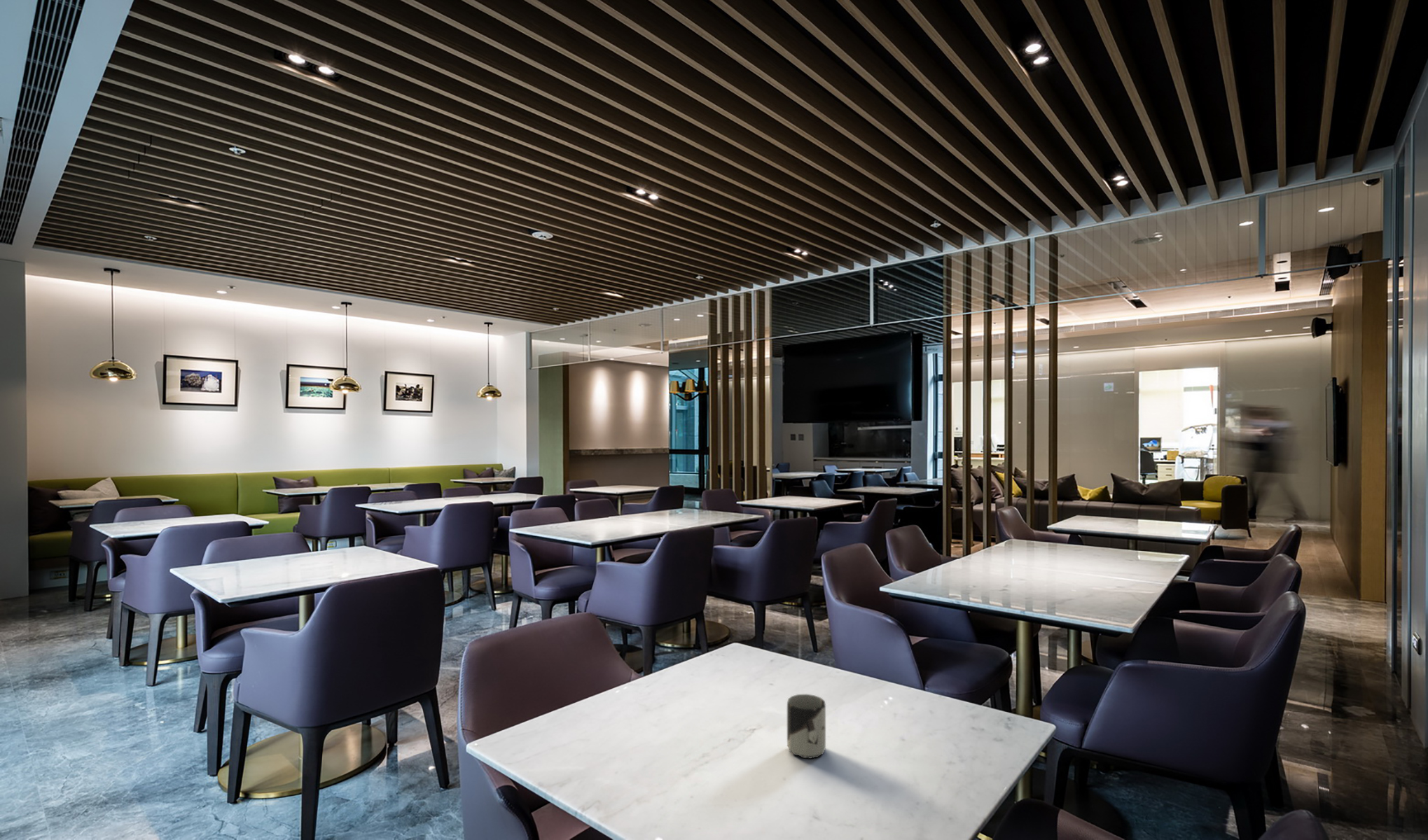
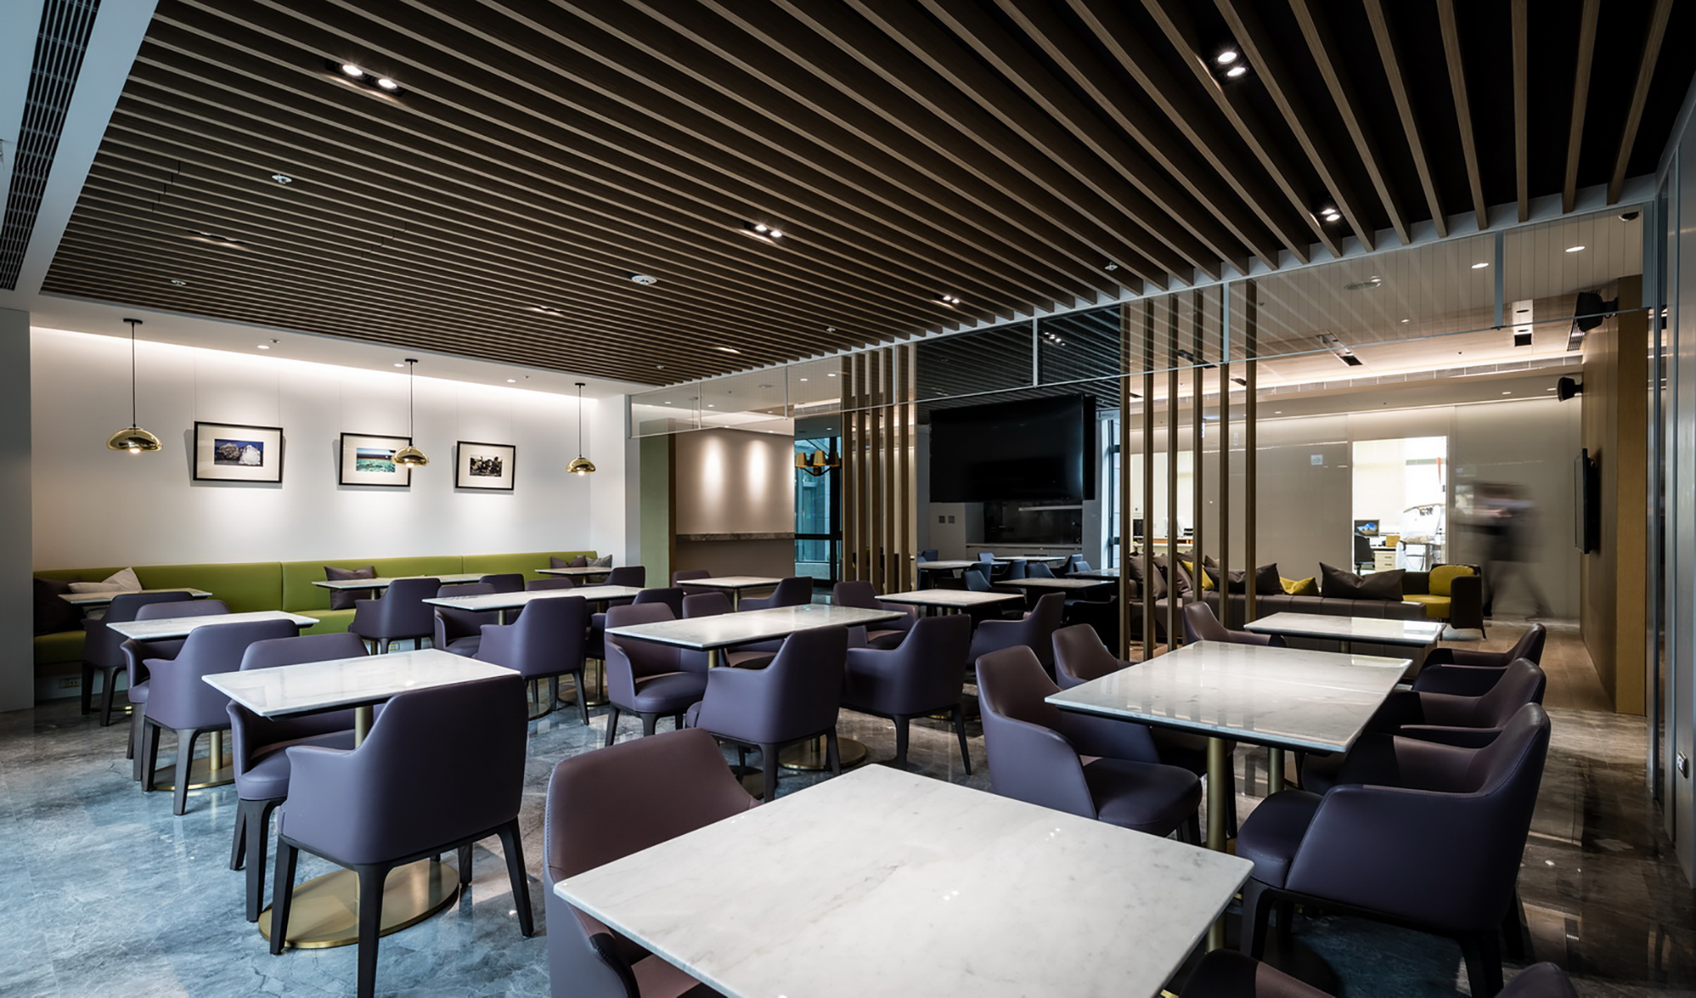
- cup (807, 728)
